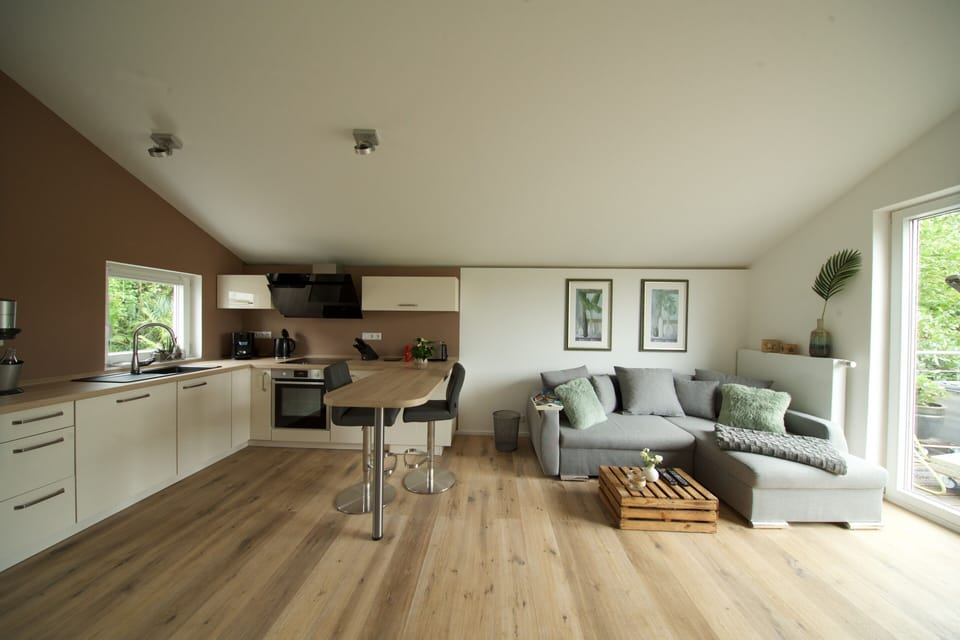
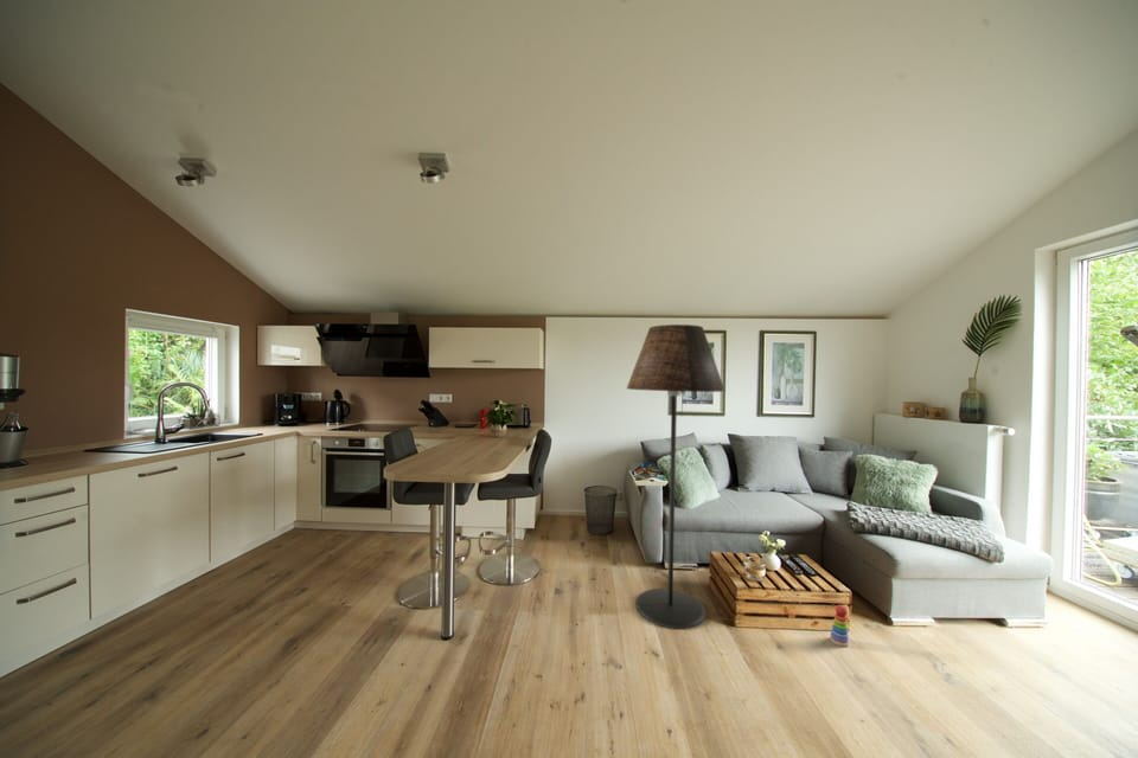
+ stacking toy (839, 623)
+ floor lamp (672, 468)
